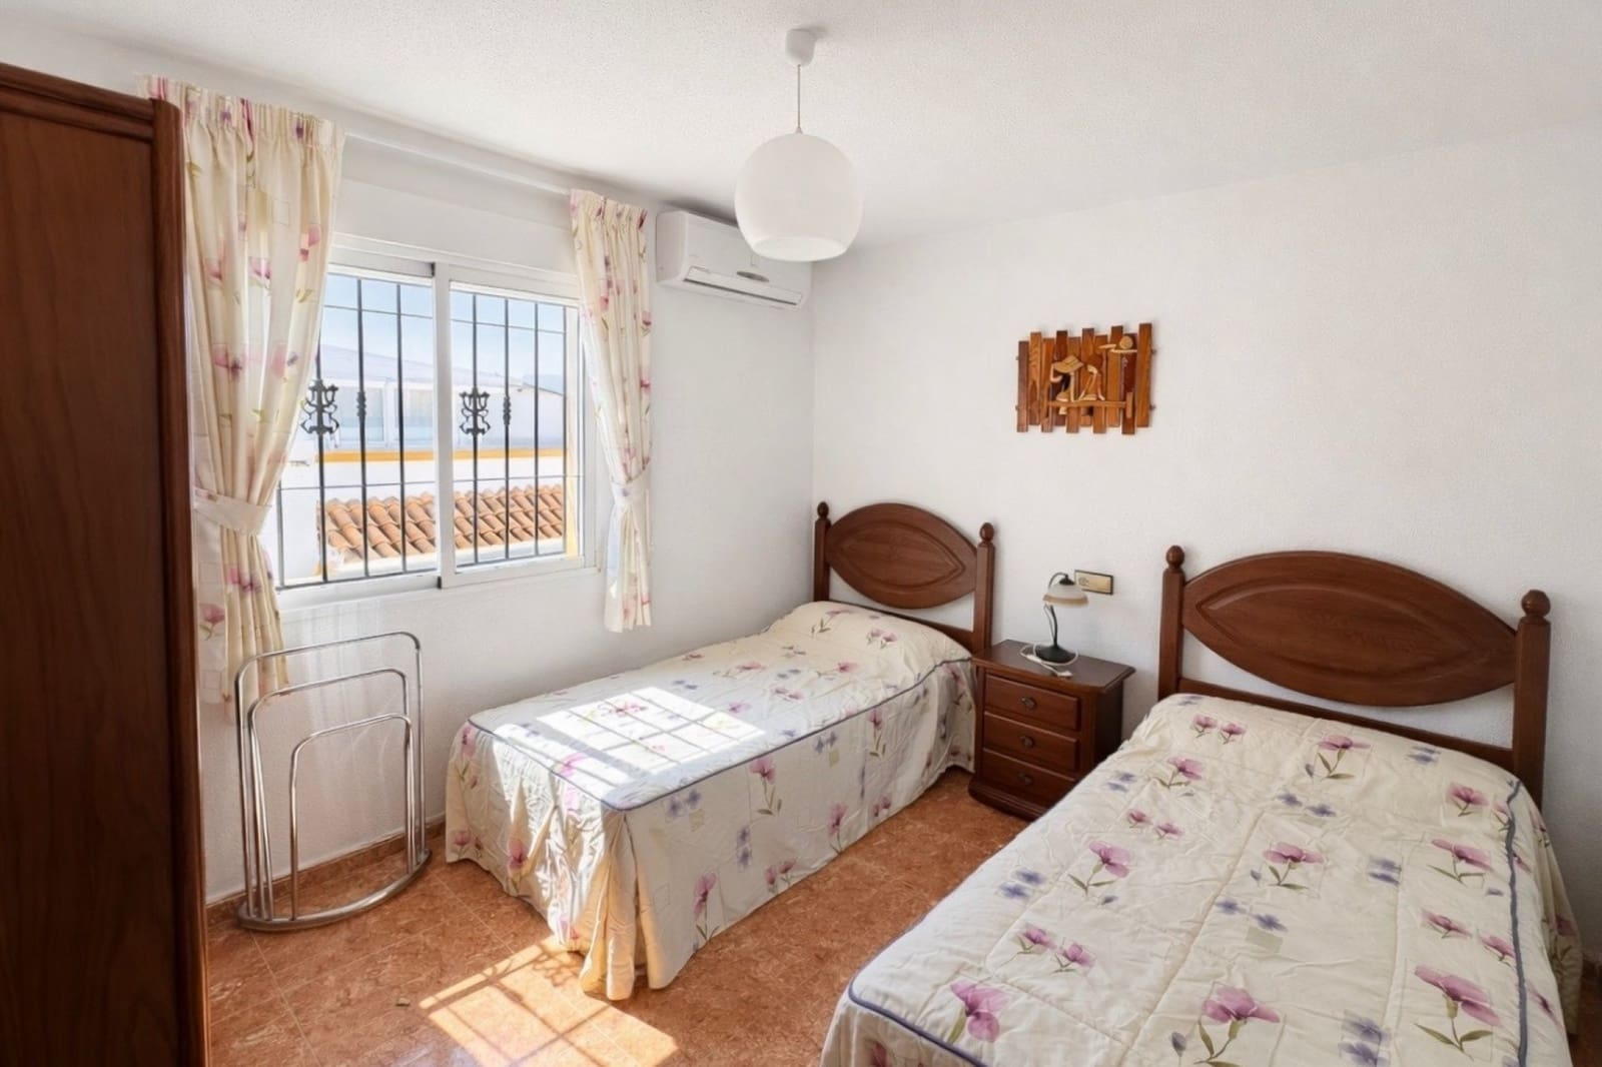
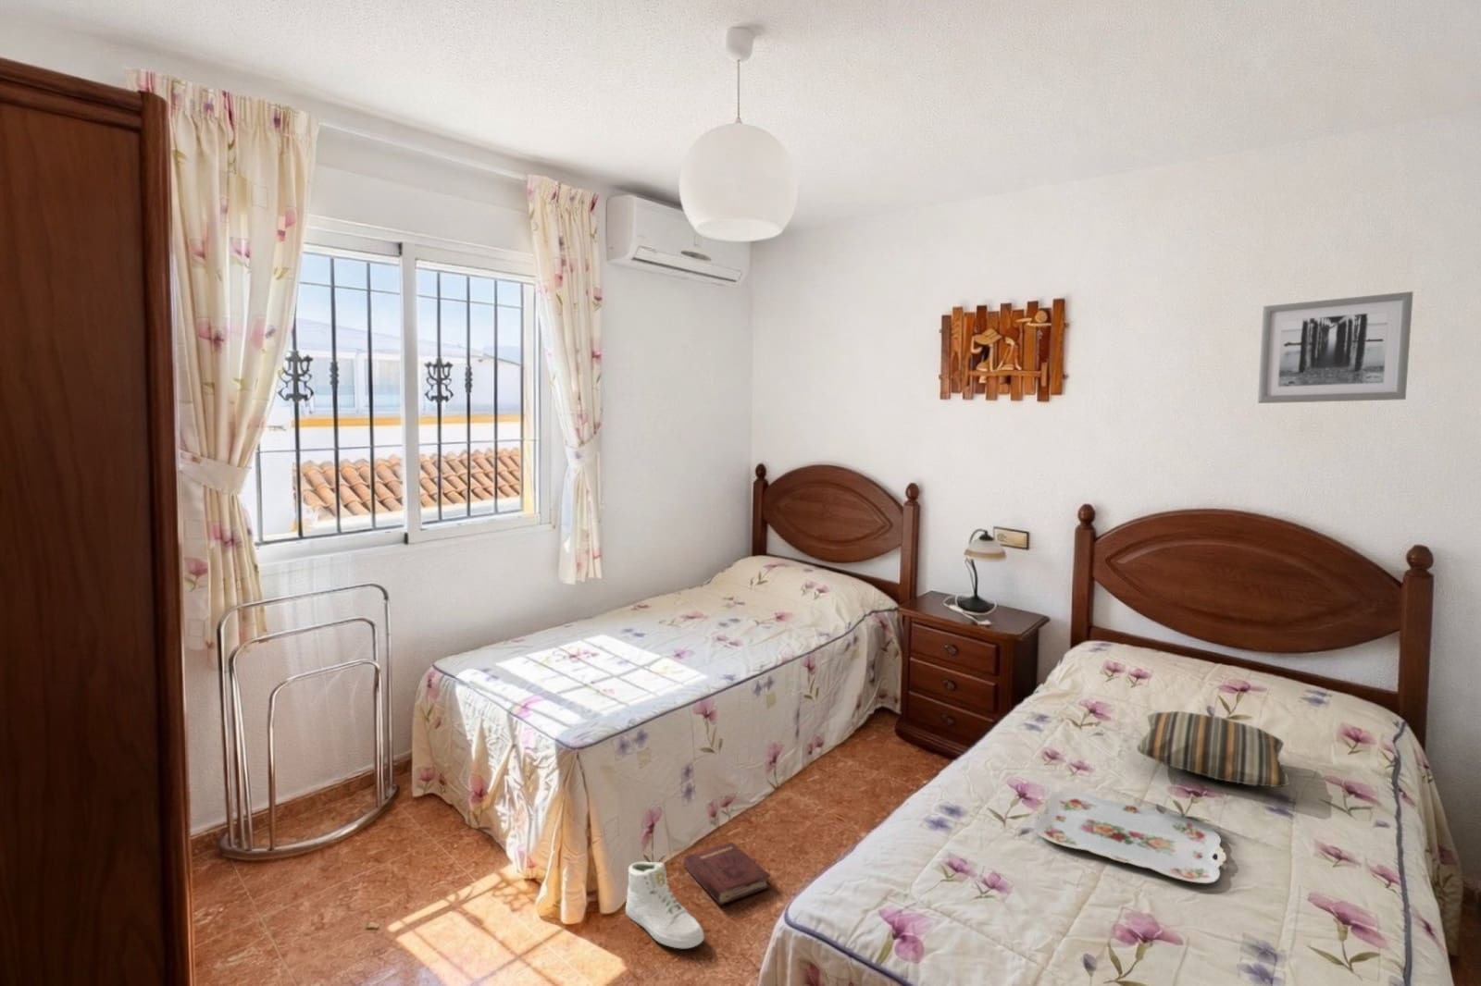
+ serving tray (1125, 833)
+ wall art (1331, 351)
+ pillow (1211, 745)
+ hardback book (726, 872)
+ sneaker (662, 900)
